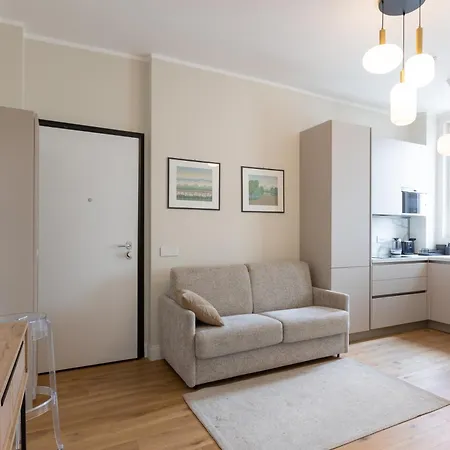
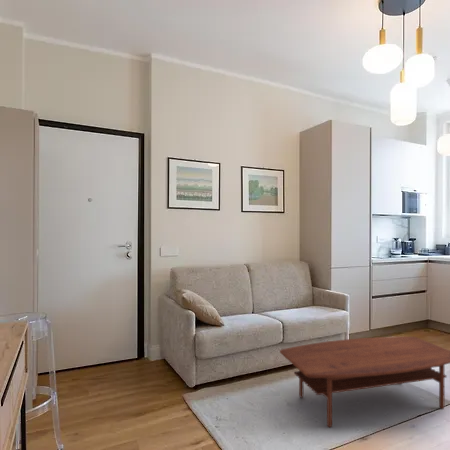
+ coffee table (369, 377)
